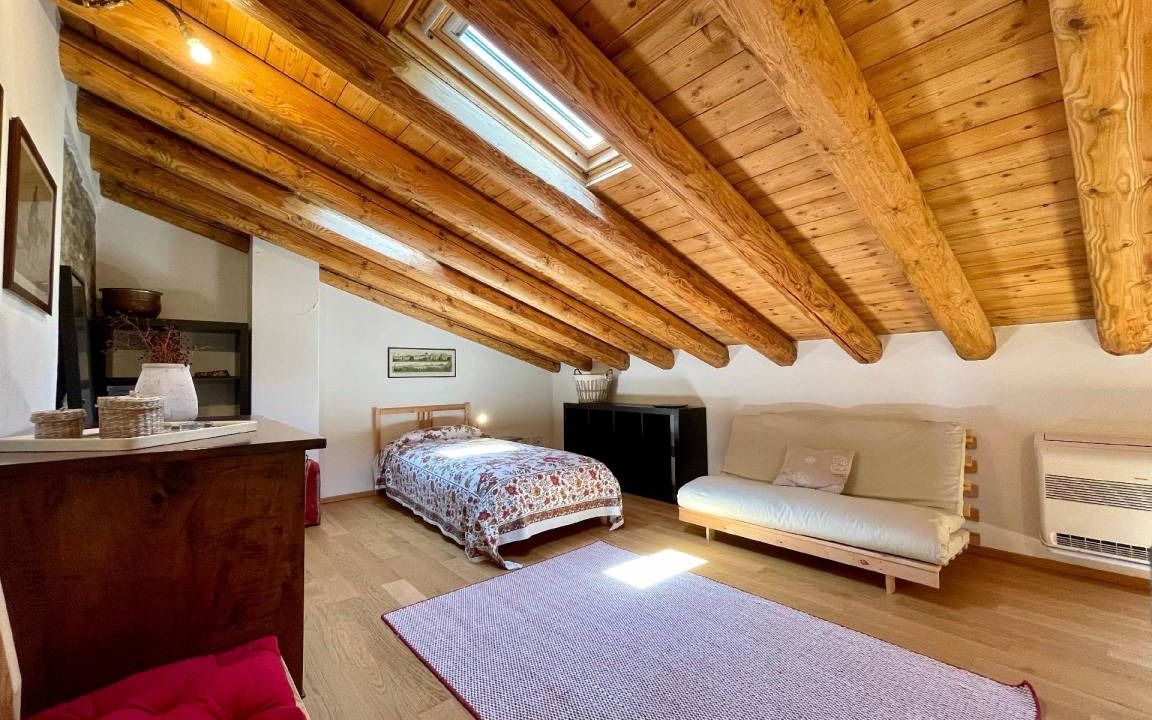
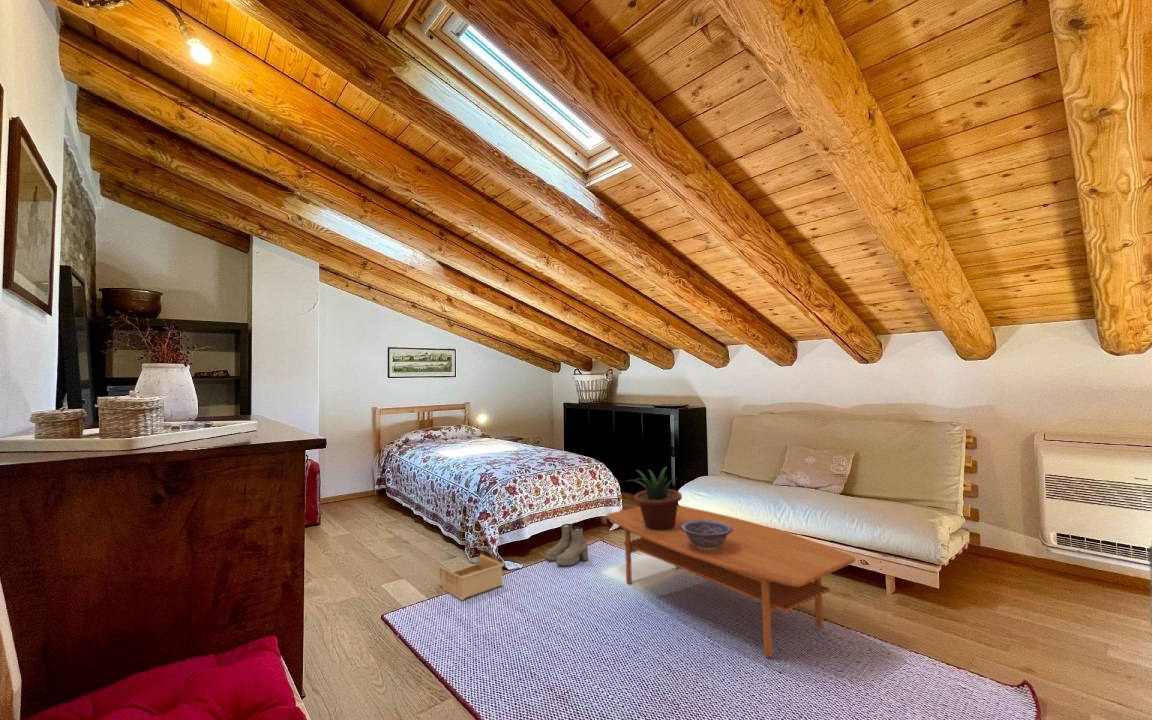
+ potted plant (654, 499)
+ storage bin (471, 574)
+ coffee table (713, 568)
+ boots (567, 543)
+ decorative bowl (706, 536)
